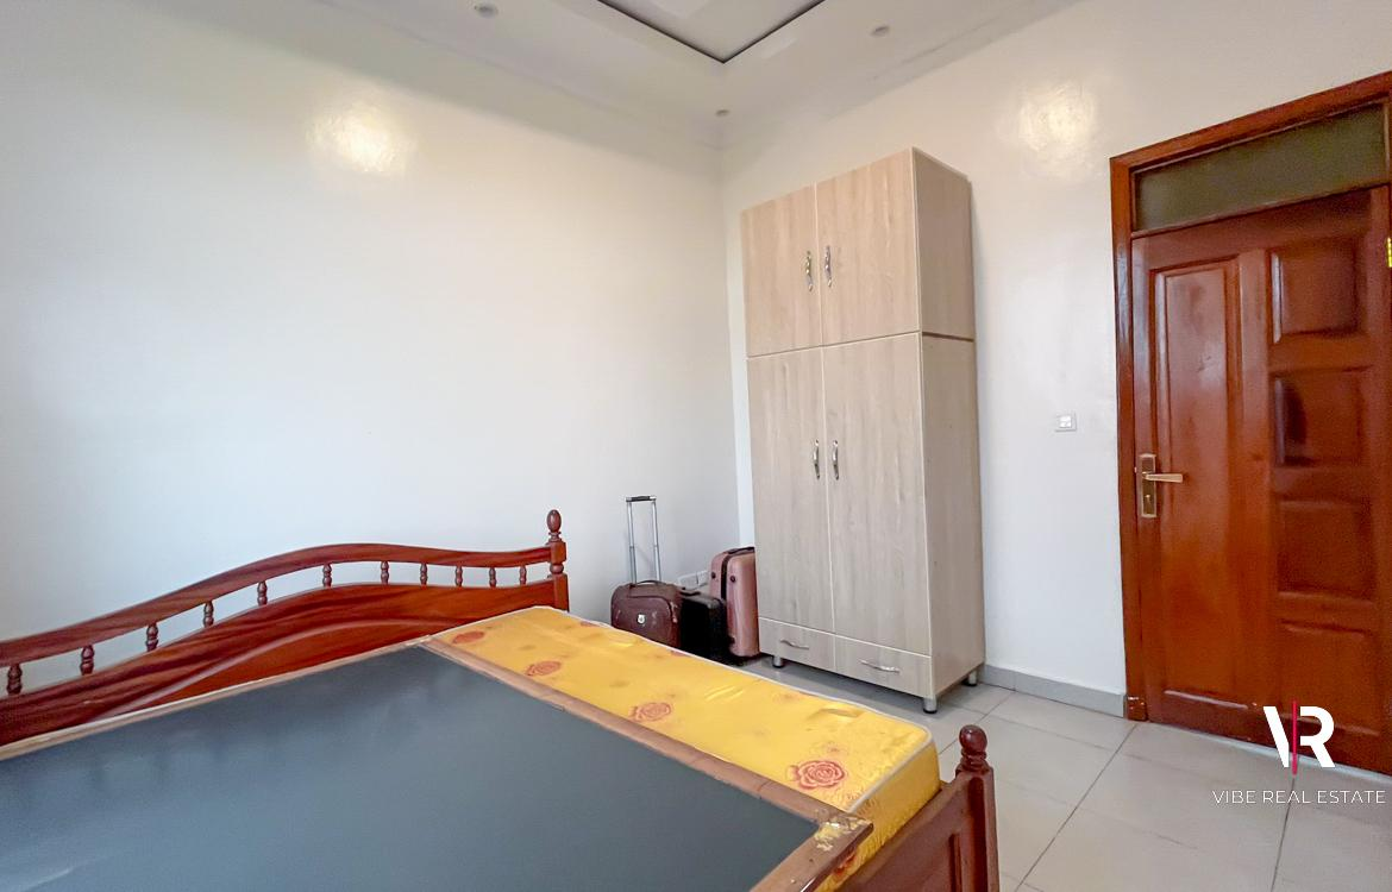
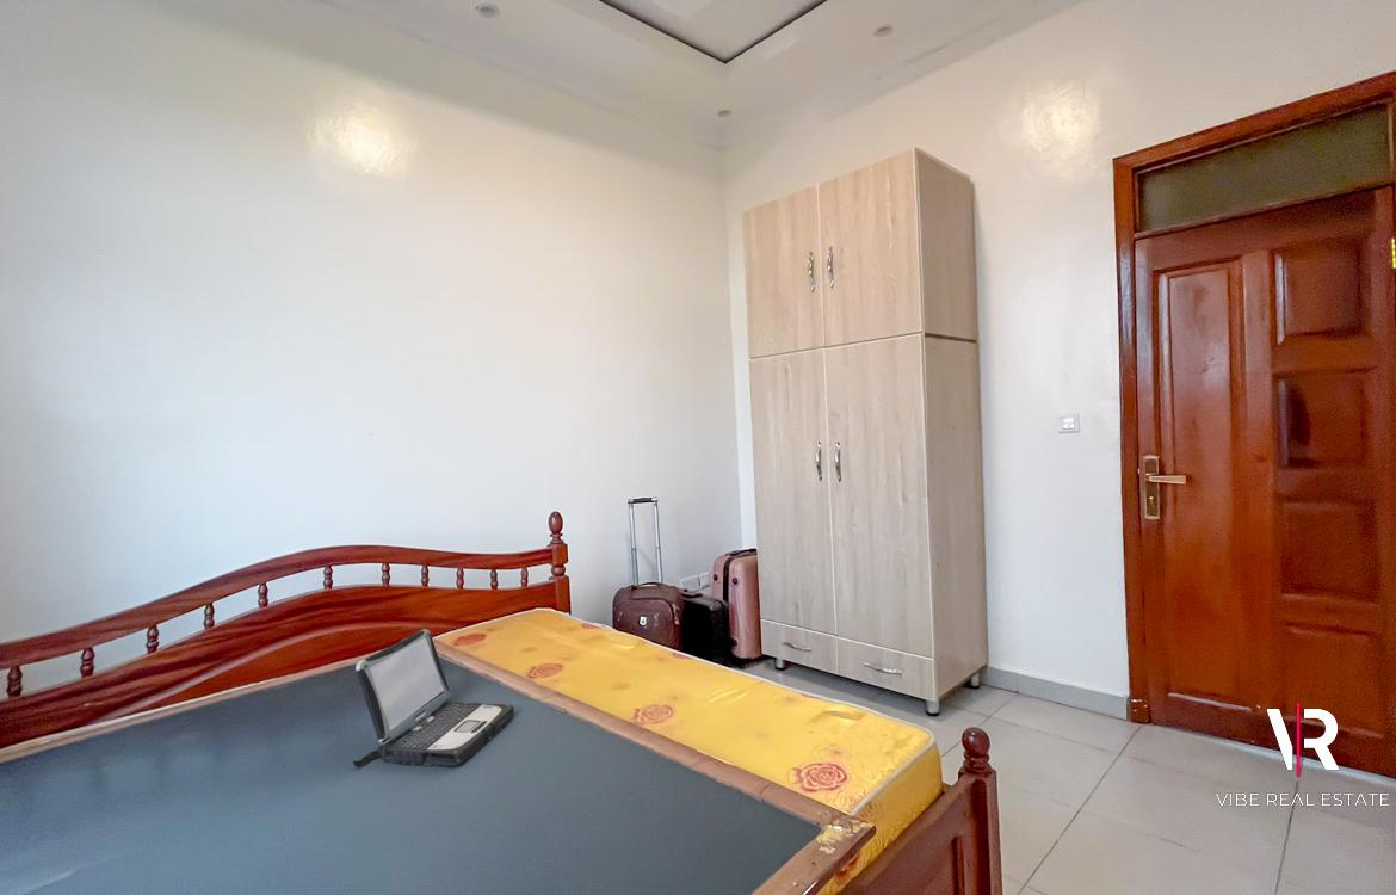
+ laptop (436, 691)
